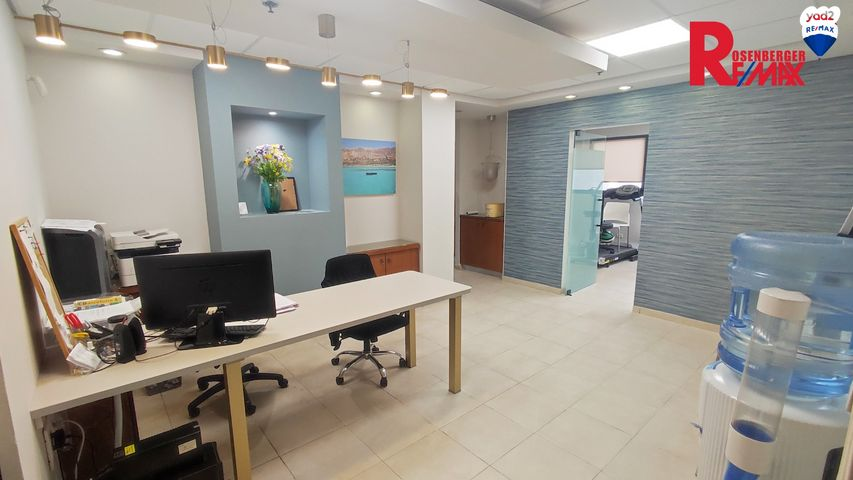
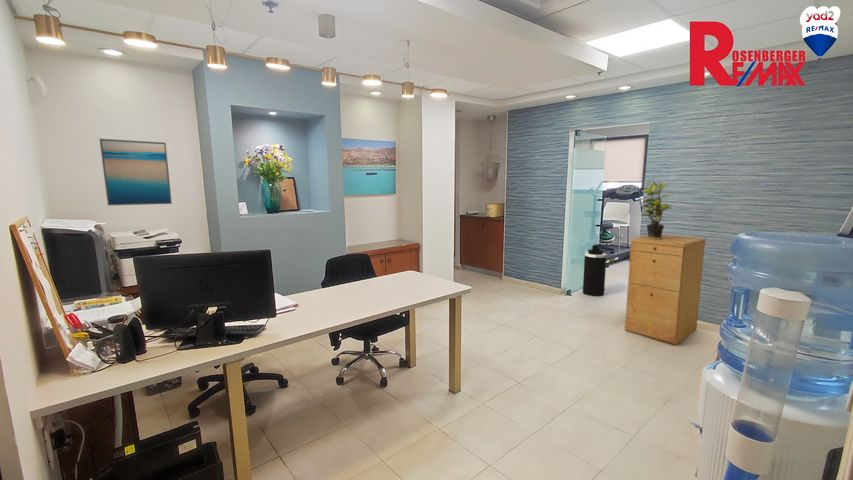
+ filing cabinet (664, 285)
+ trash can (594, 269)
+ potted plant (654, 209)
+ wall art (137, 173)
